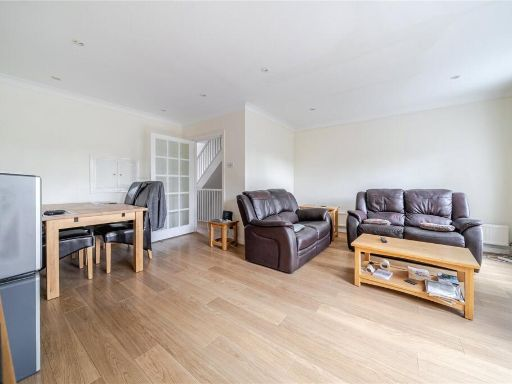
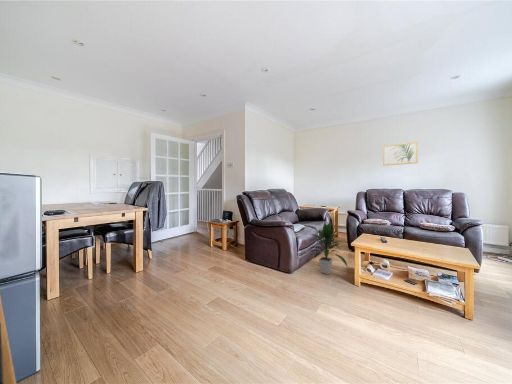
+ wall art (399, 154)
+ indoor plant (326, 247)
